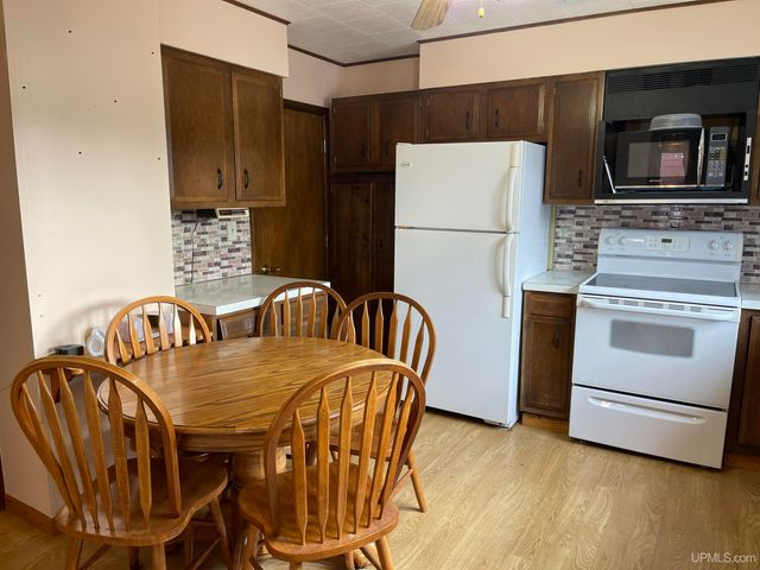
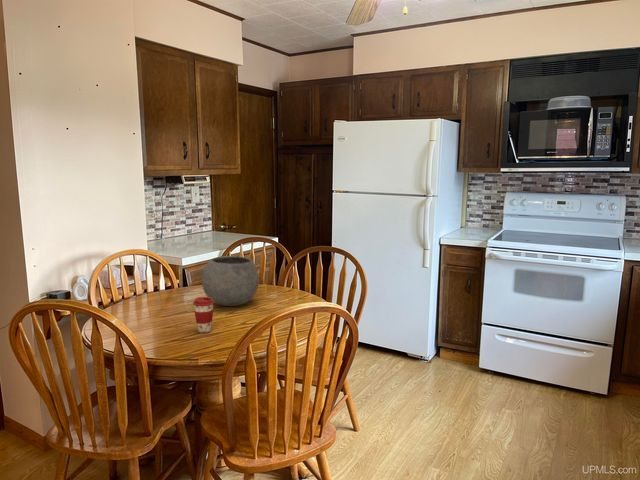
+ bowl (231, 281)
+ coffee cup (204, 315)
